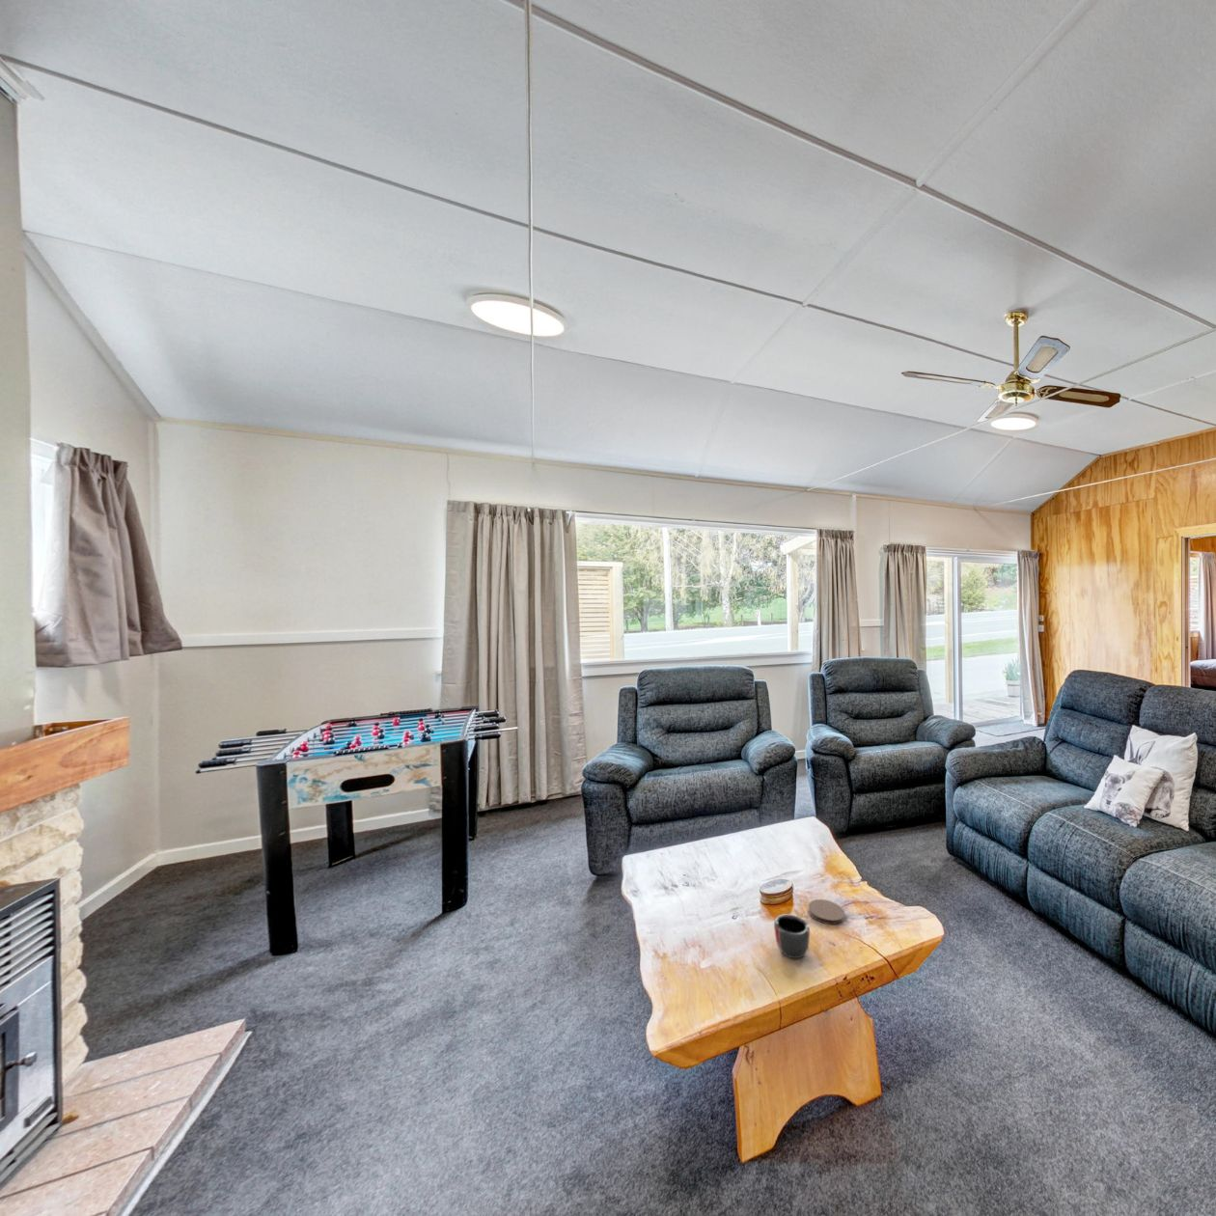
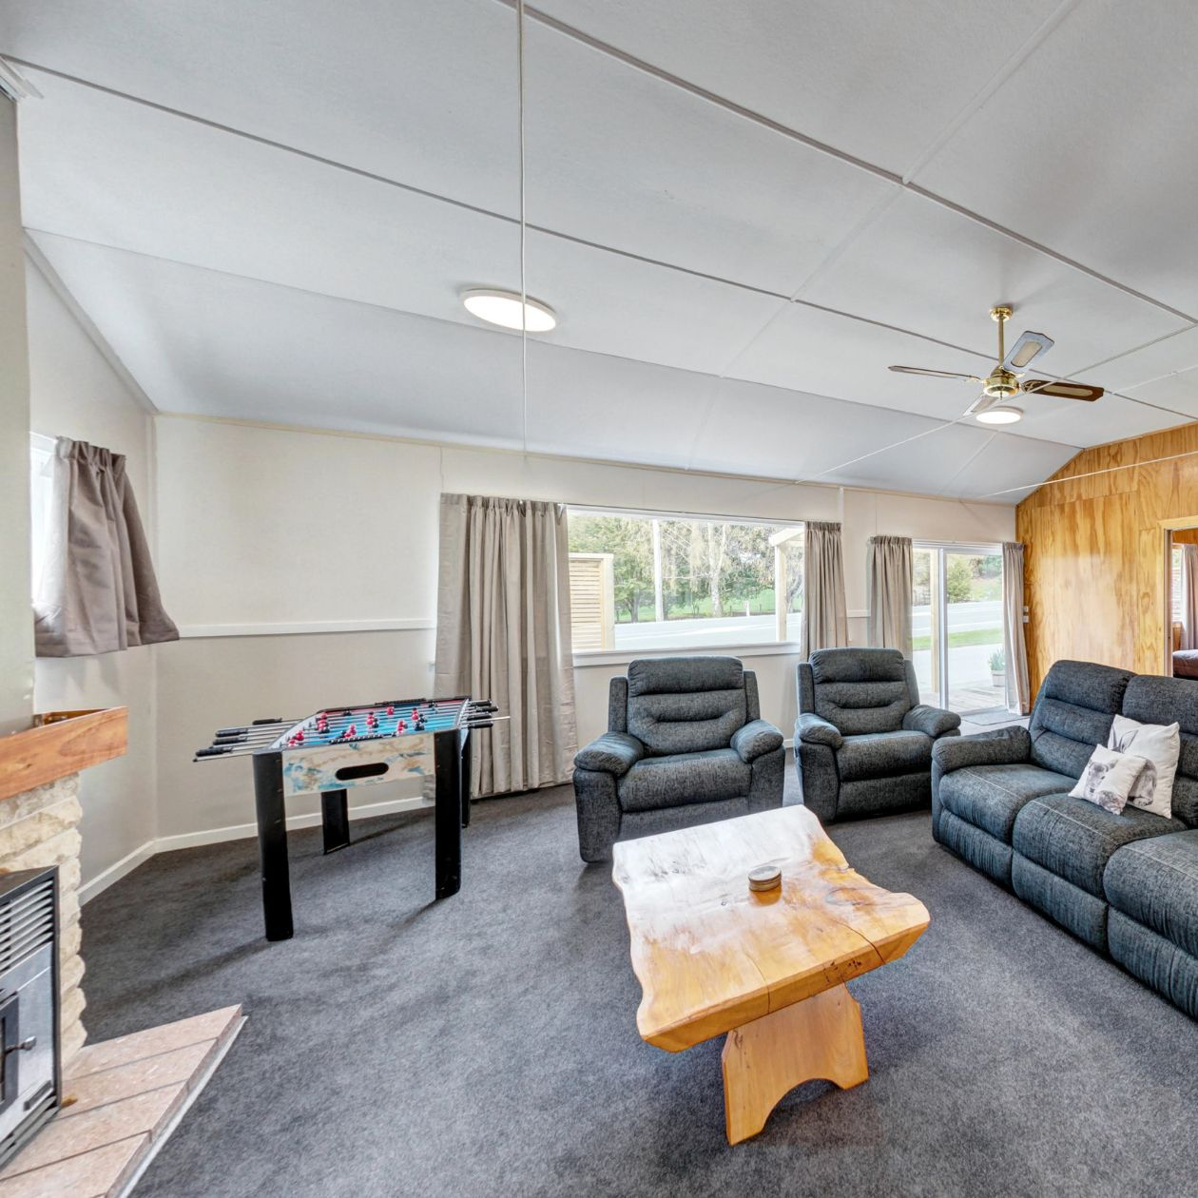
- coaster (826, 911)
- mug (791, 933)
